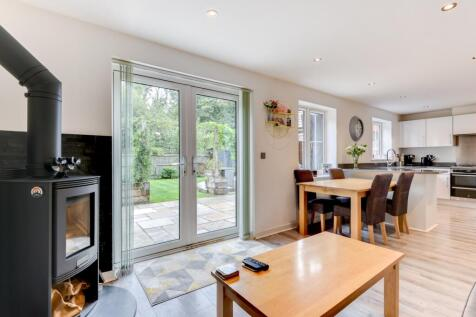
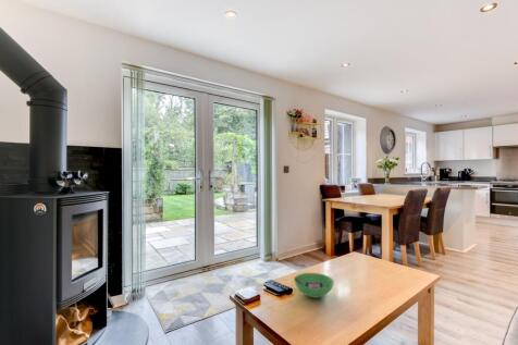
+ bowl (313, 285)
